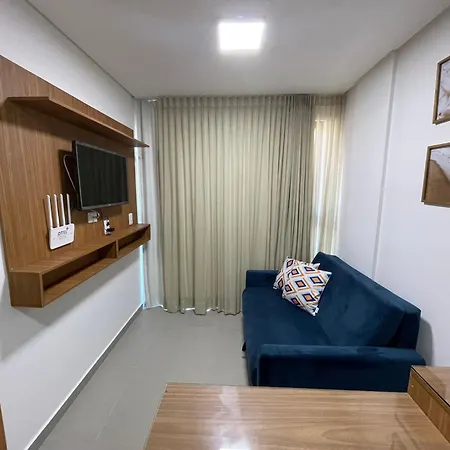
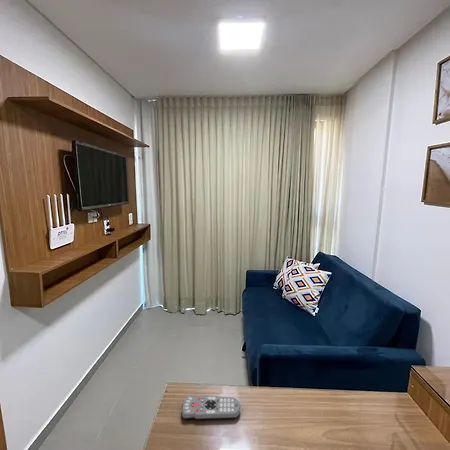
+ remote control (211, 407)
